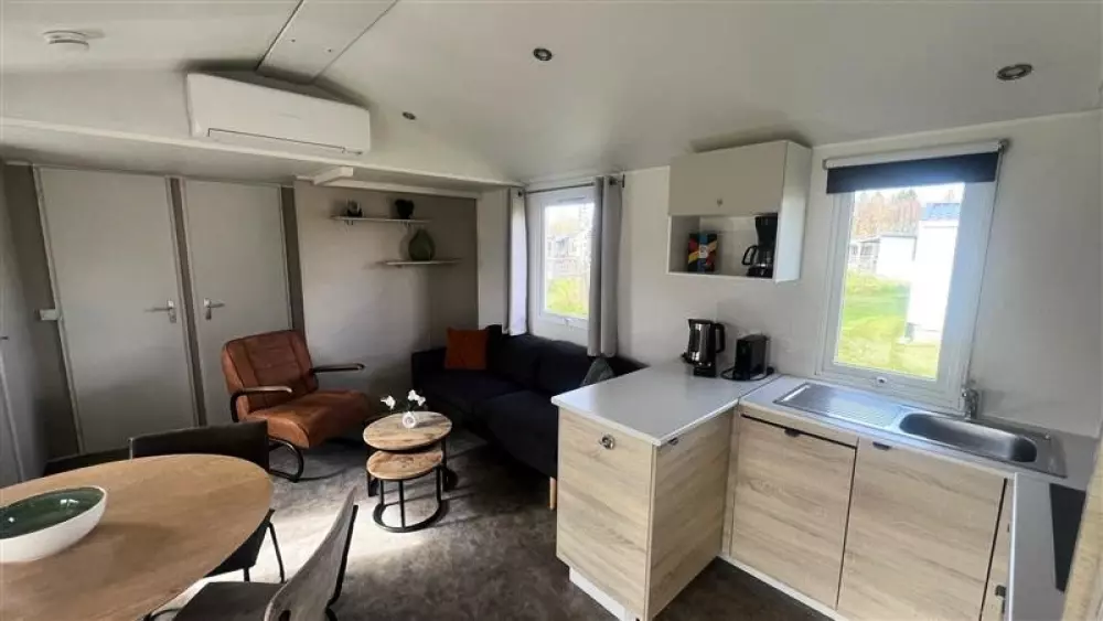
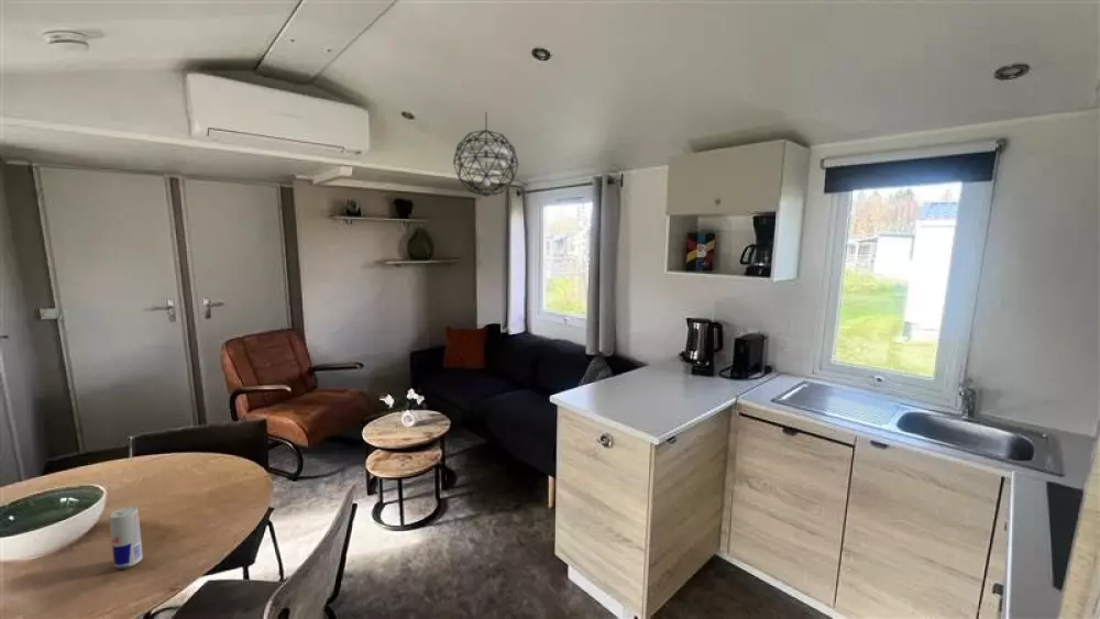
+ pendant light (485, 154)
+ beverage can (125, 537)
